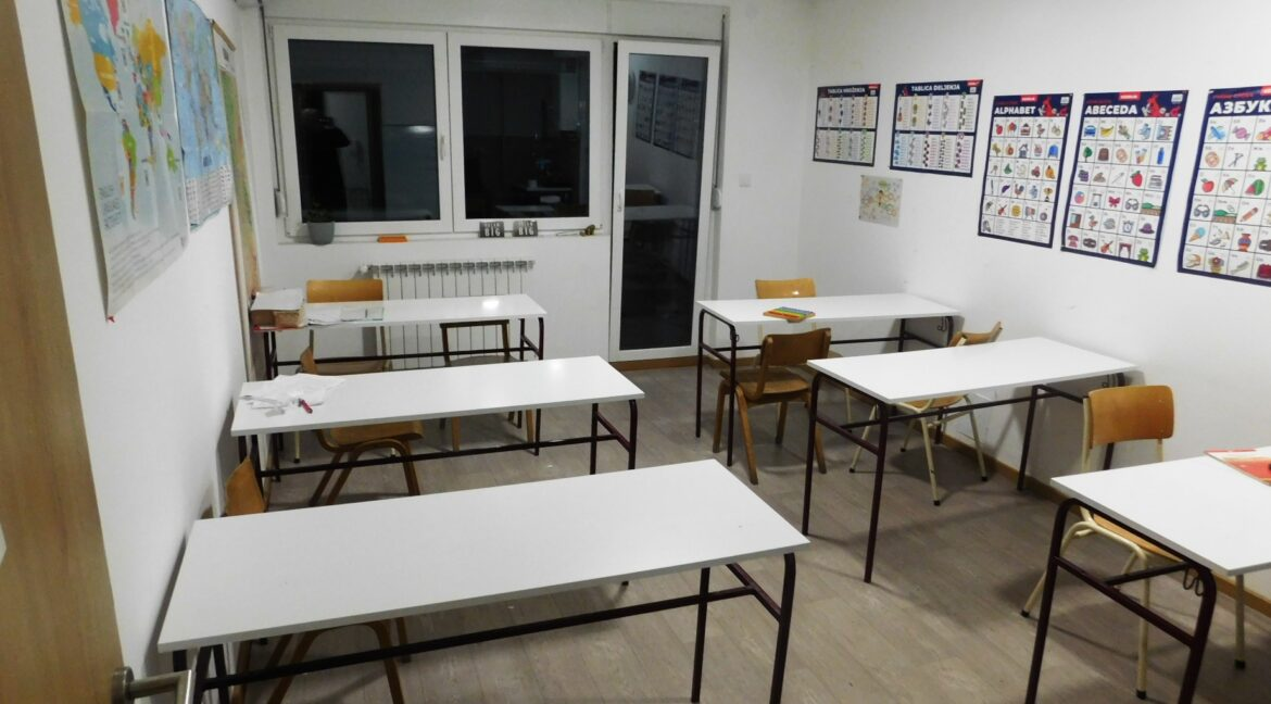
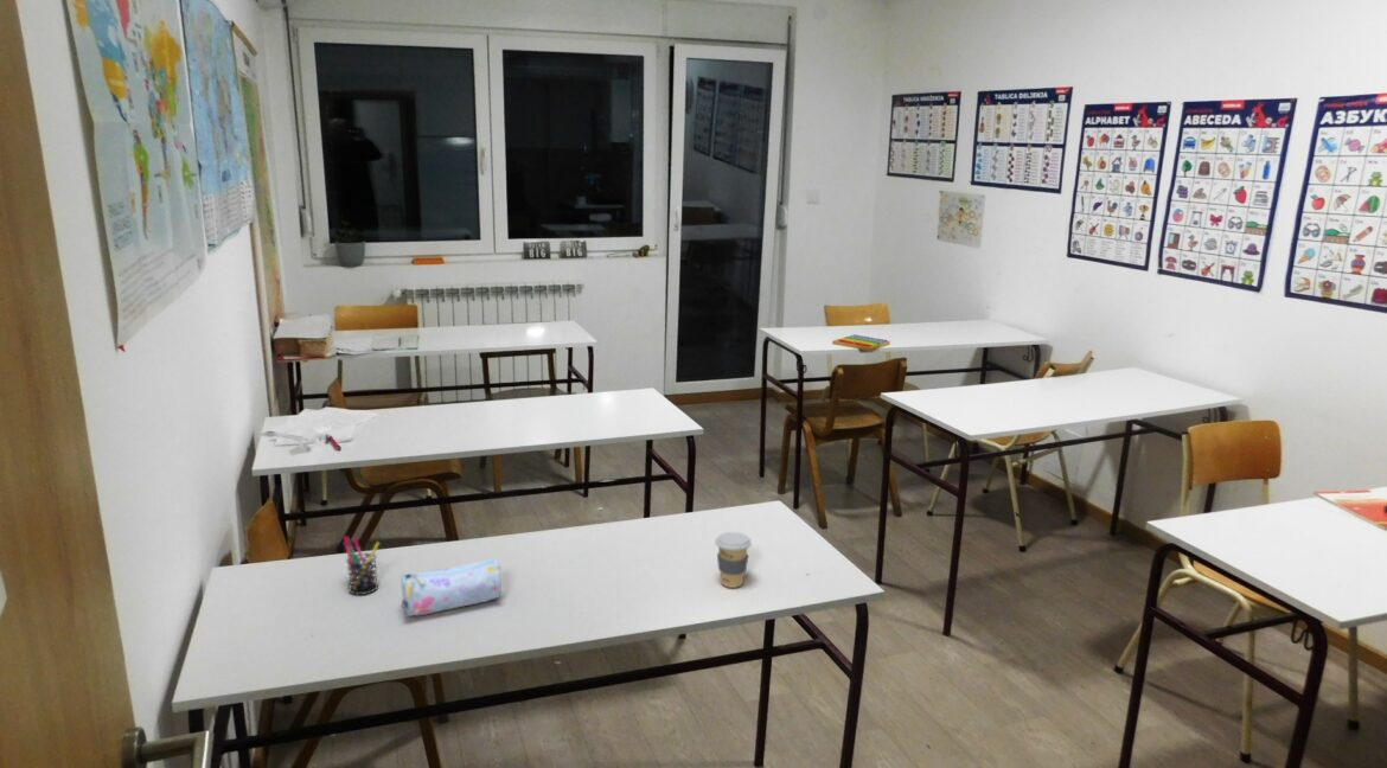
+ coffee cup (733, 559)
+ pen holder (358, 563)
+ pencil case (450, 585)
